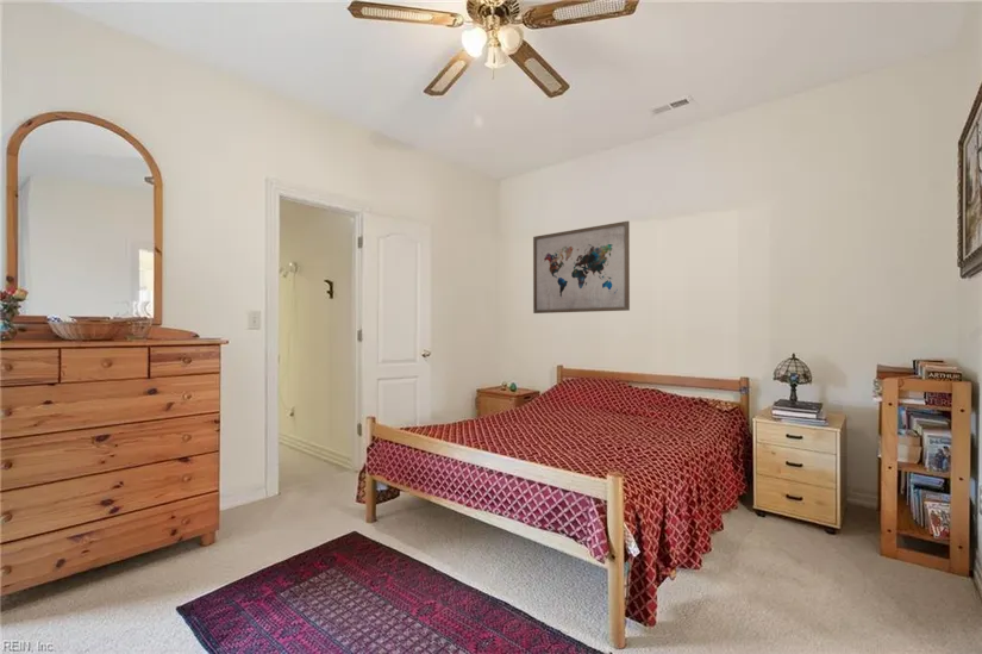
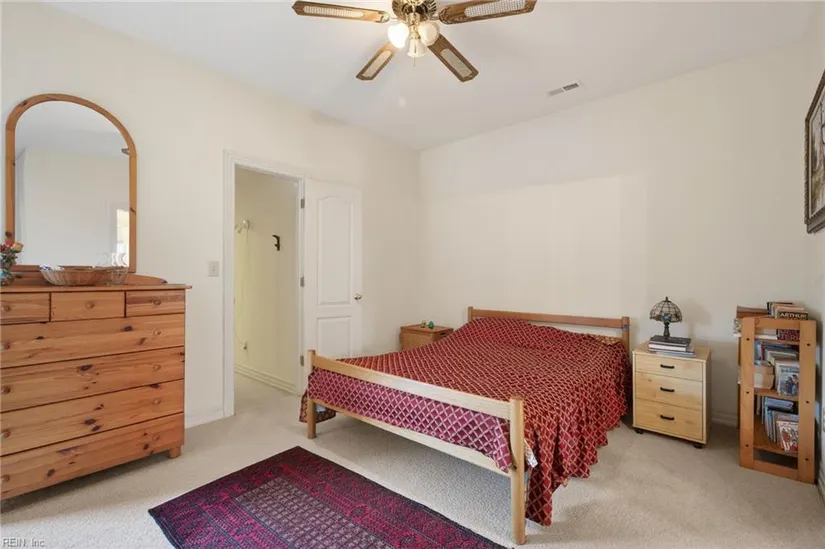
- wall art (577, 270)
